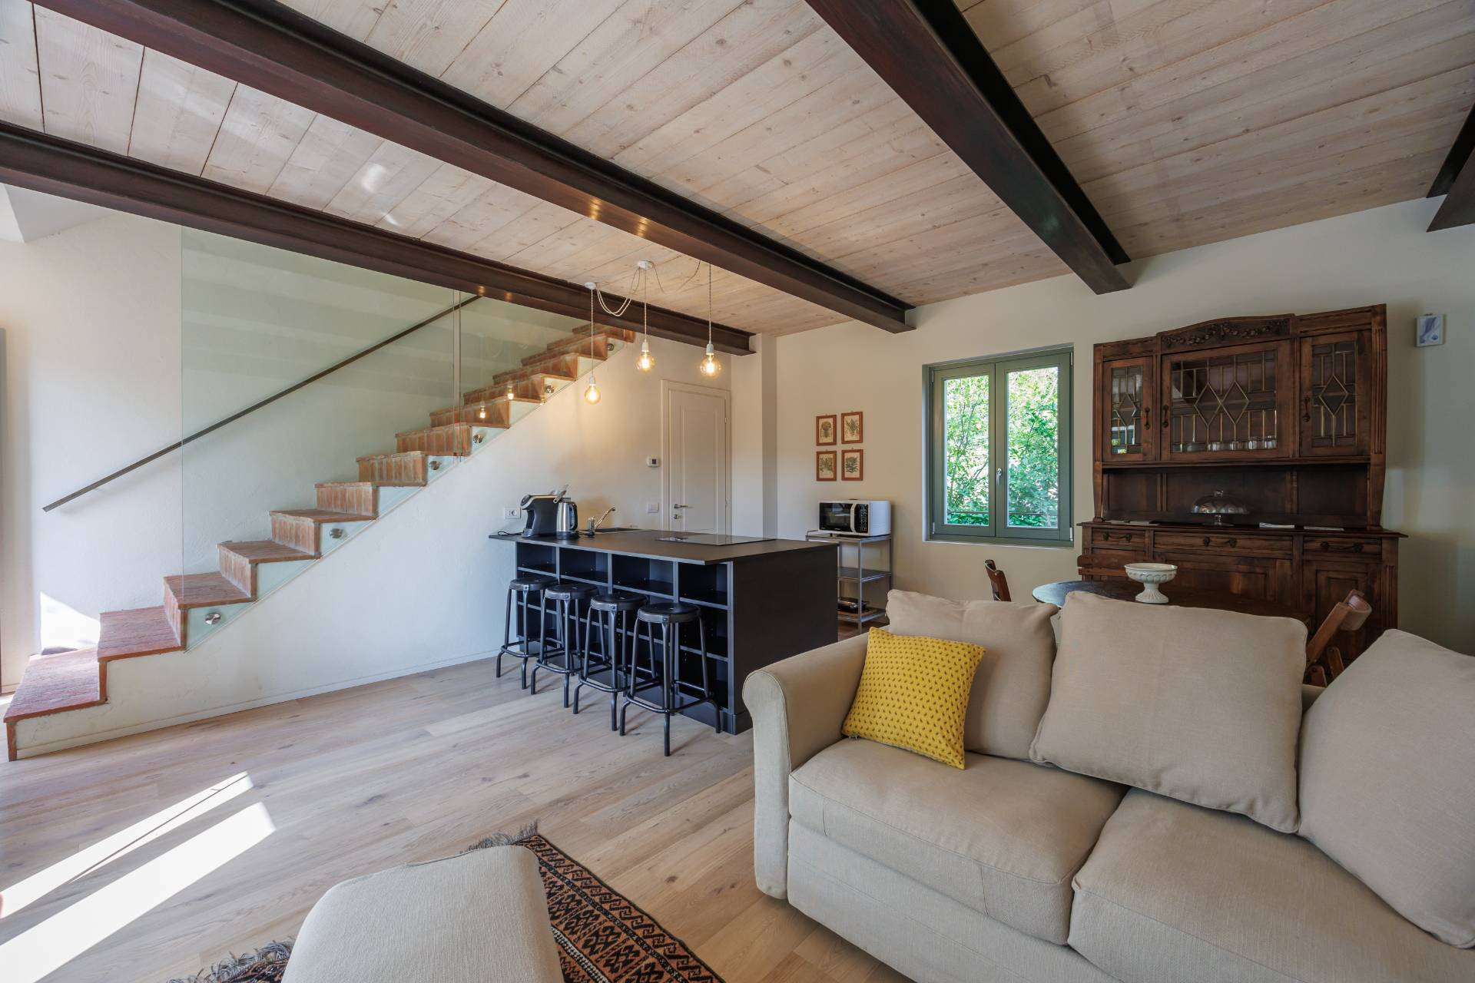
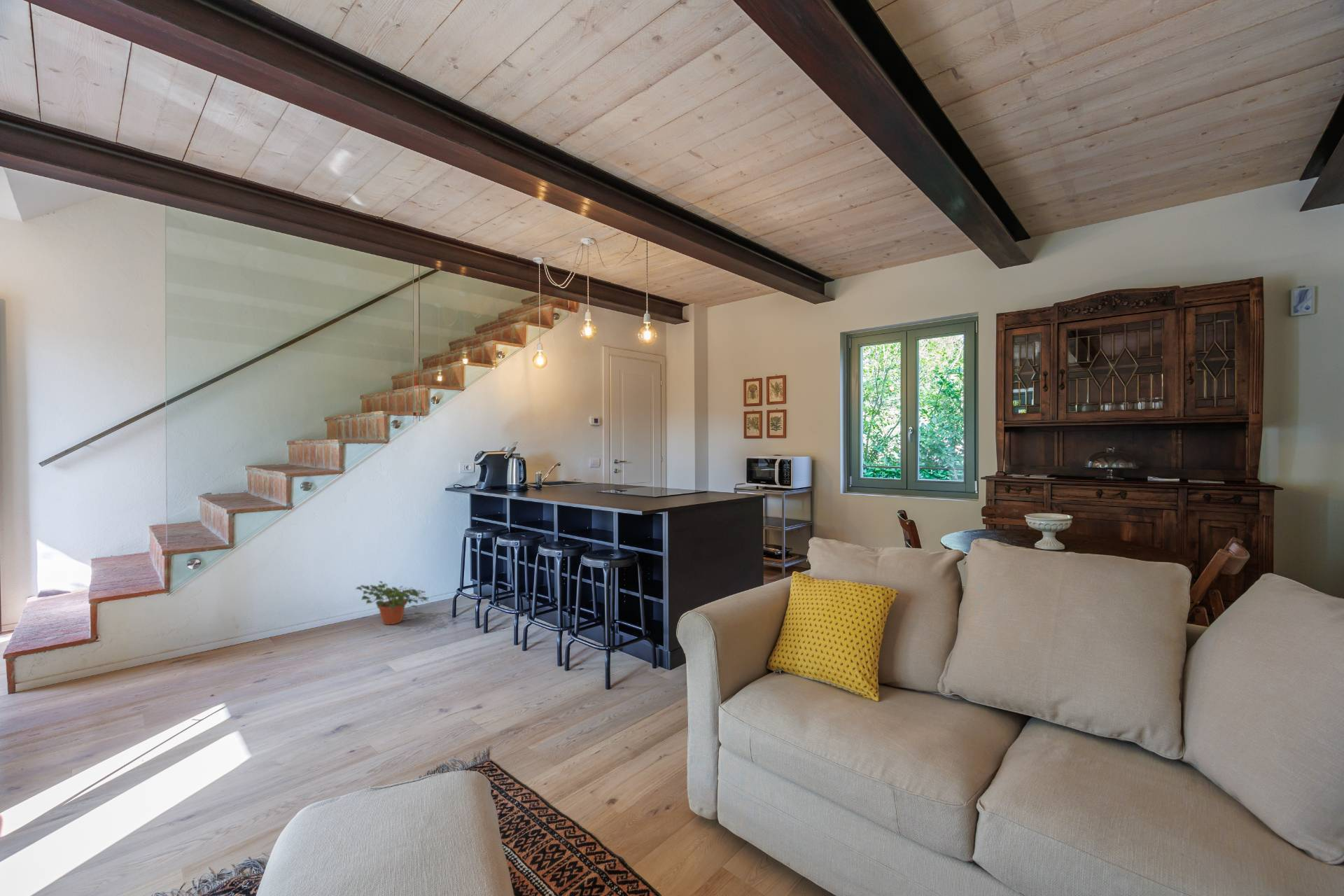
+ potted plant (396, 601)
